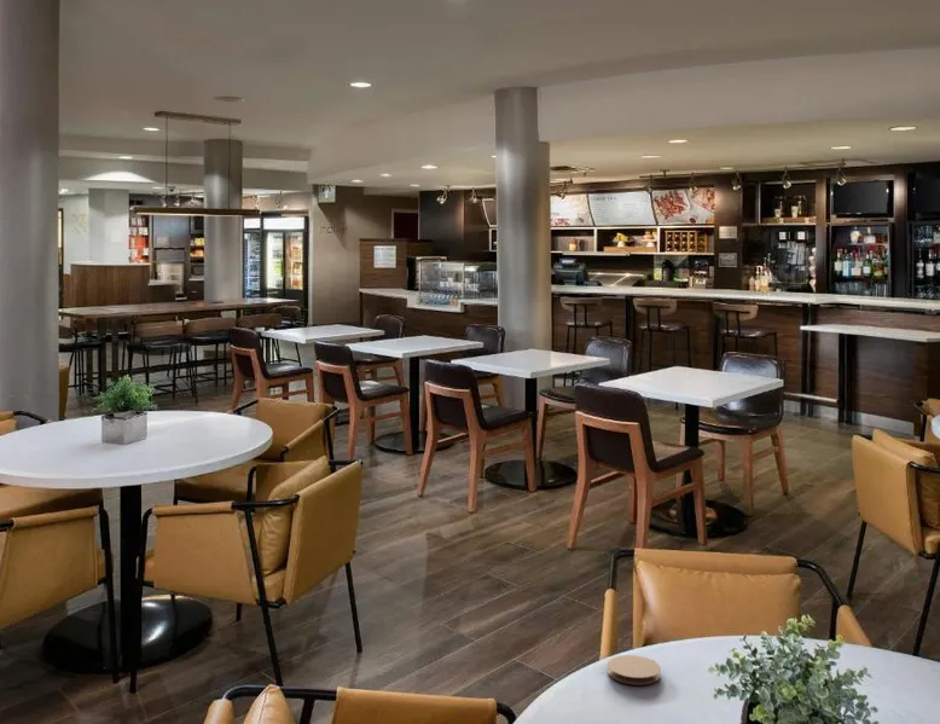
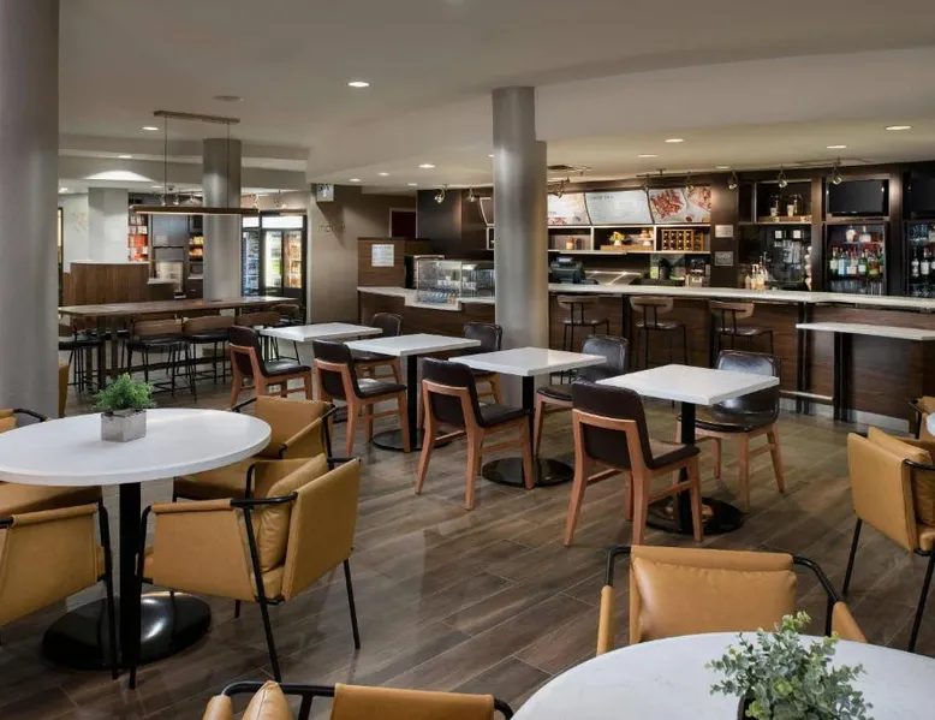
- coaster (633, 668)
